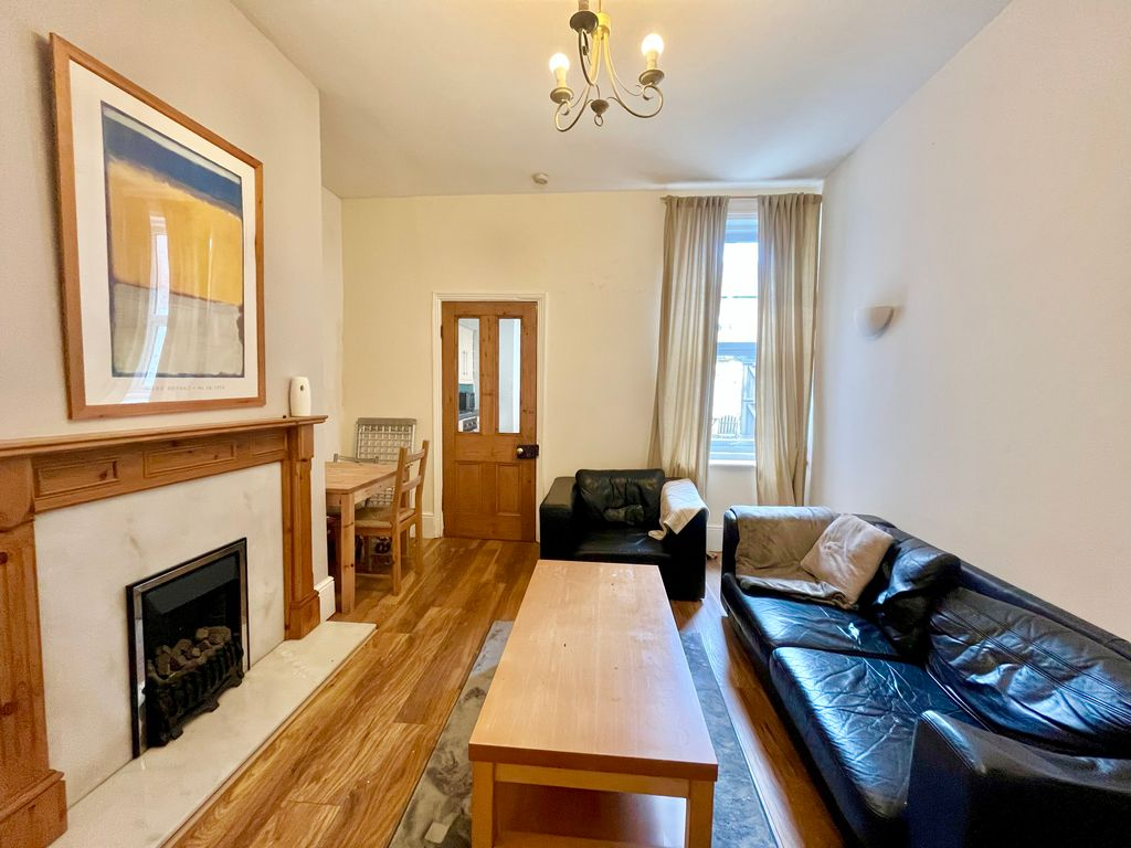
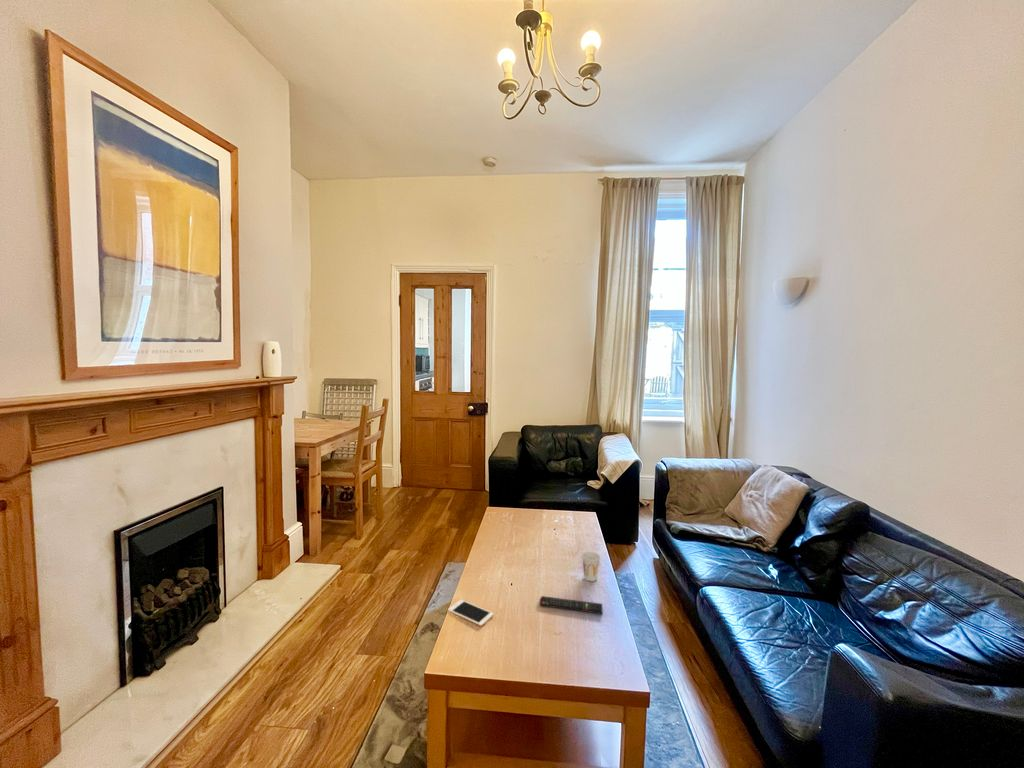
+ cup (590, 566)
+ cell phone (470, 612)
+ remote control (570, 605)
